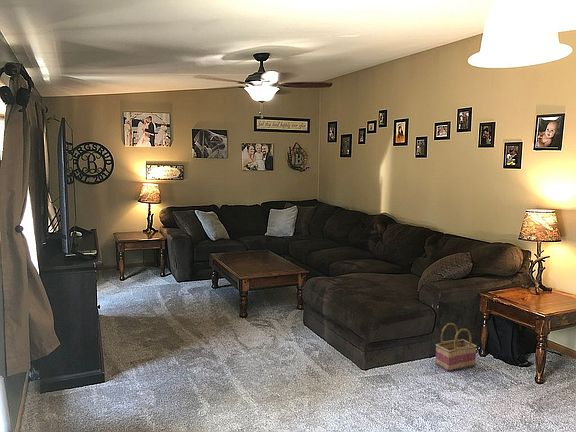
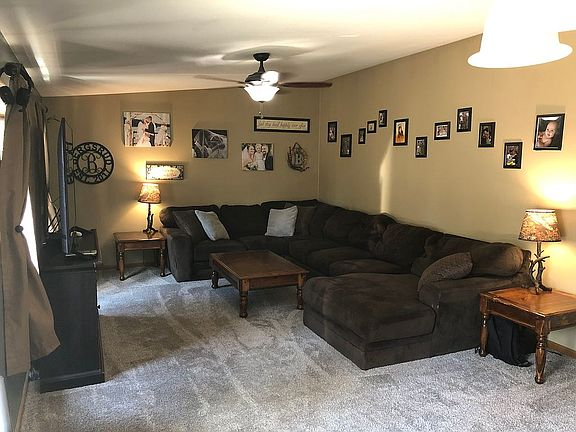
- basket (456, 345)
